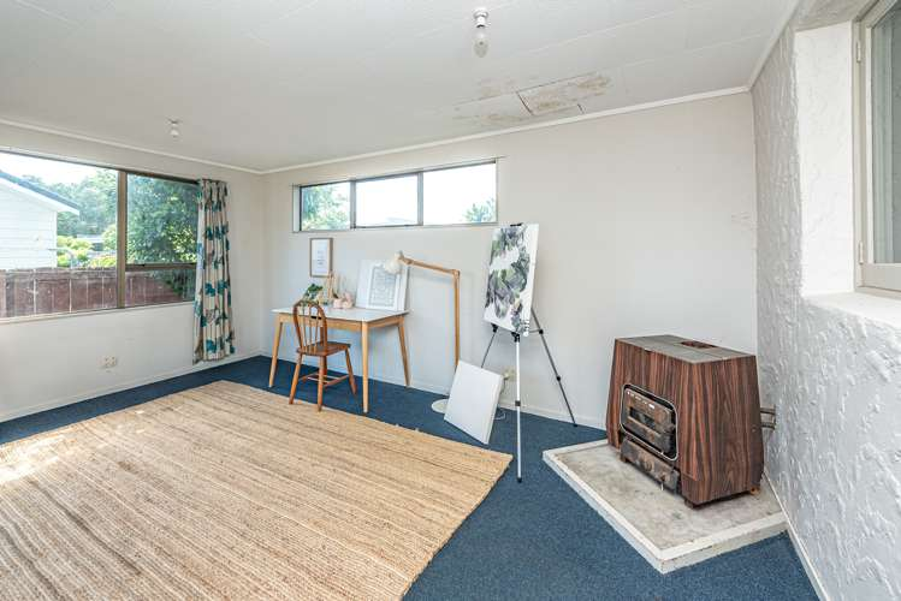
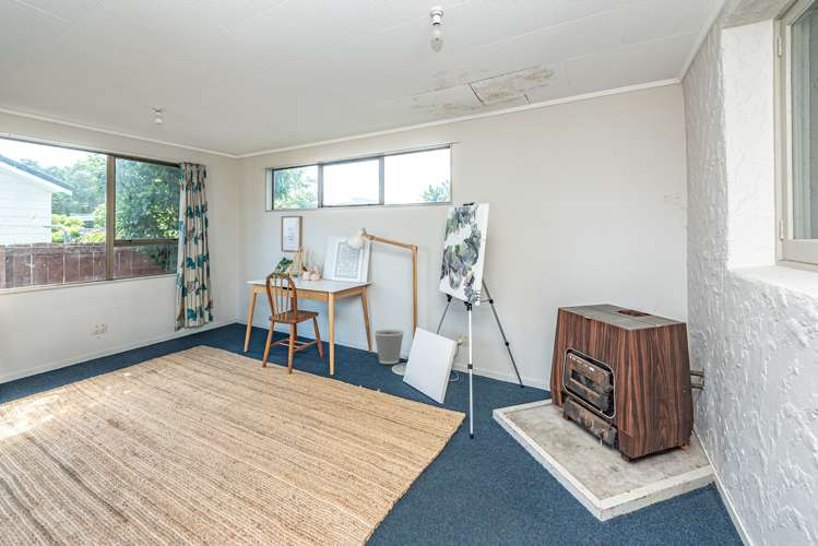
+ wastebasket (389, 346)
